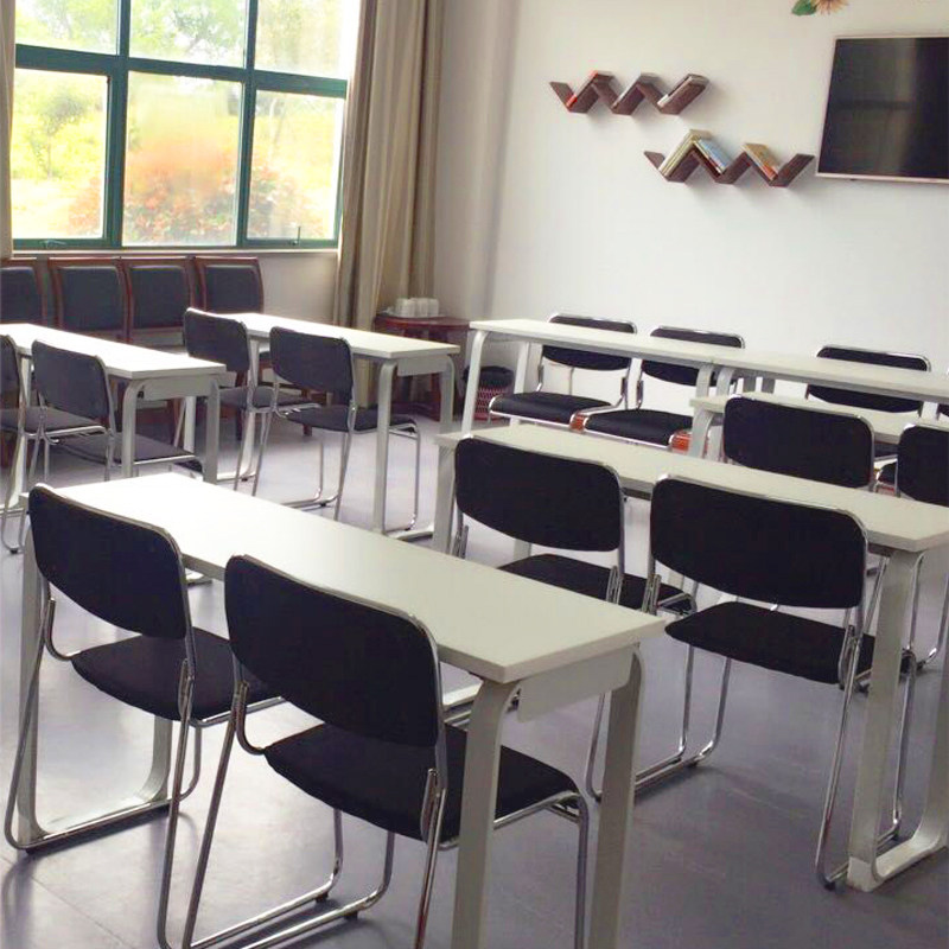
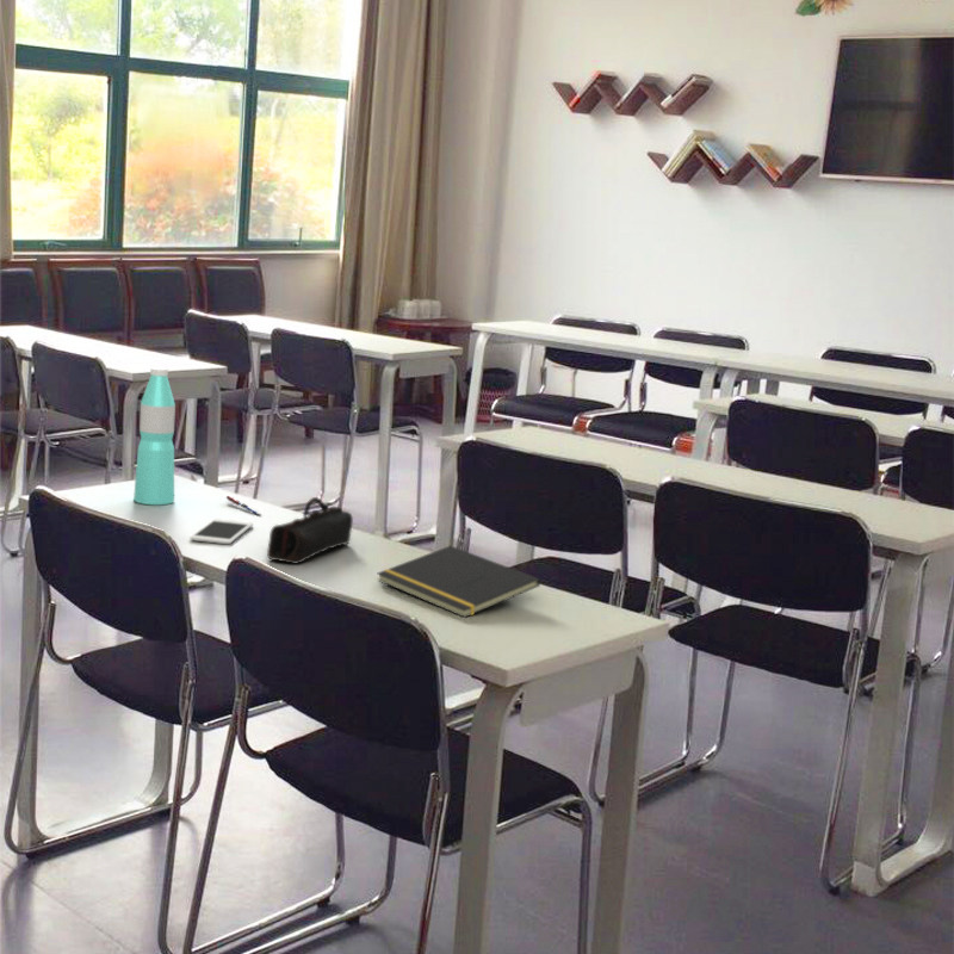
+ notepad (457, 580)
+ pen (243, 504)
+ water bottle (156, 434)
+ pencil case (312, 525)
+ cell phone (222, 531)
